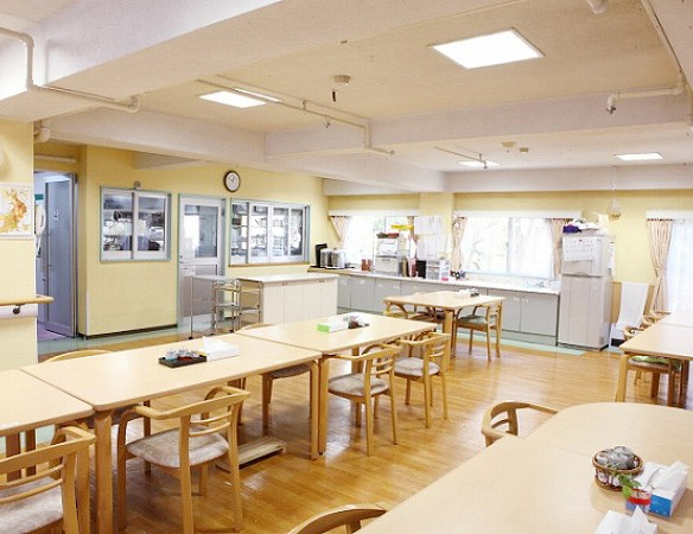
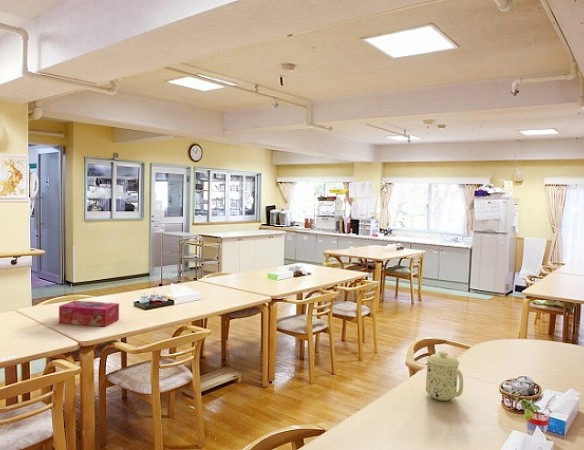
+ tissue box (89, 313)
+ mug (443, 375)
